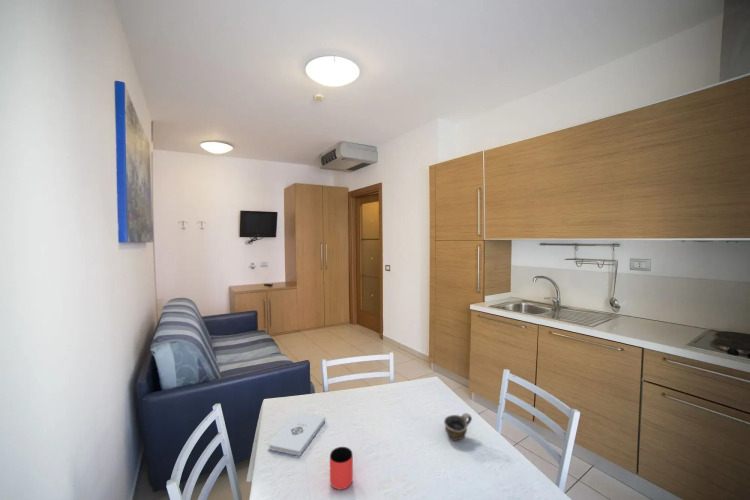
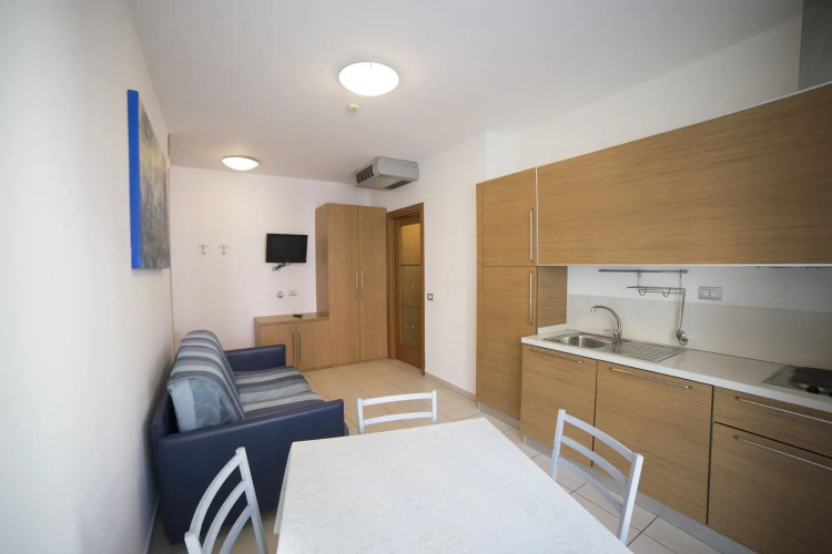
- notepad (298, 431)
- cup (457, 427)
- cup (342, 464)
